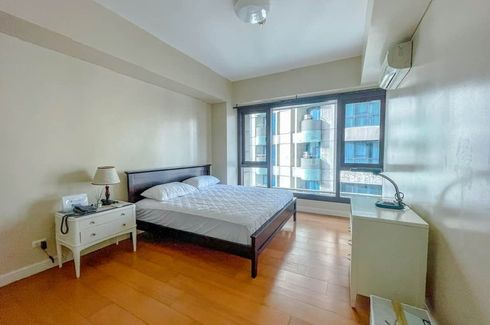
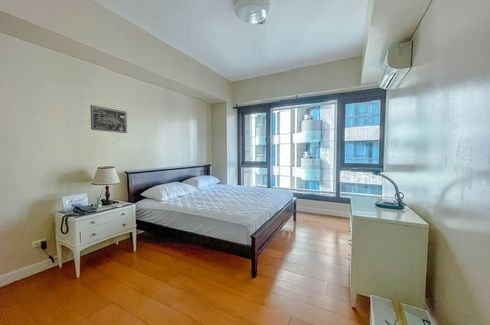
+ wall art (110, 120)
